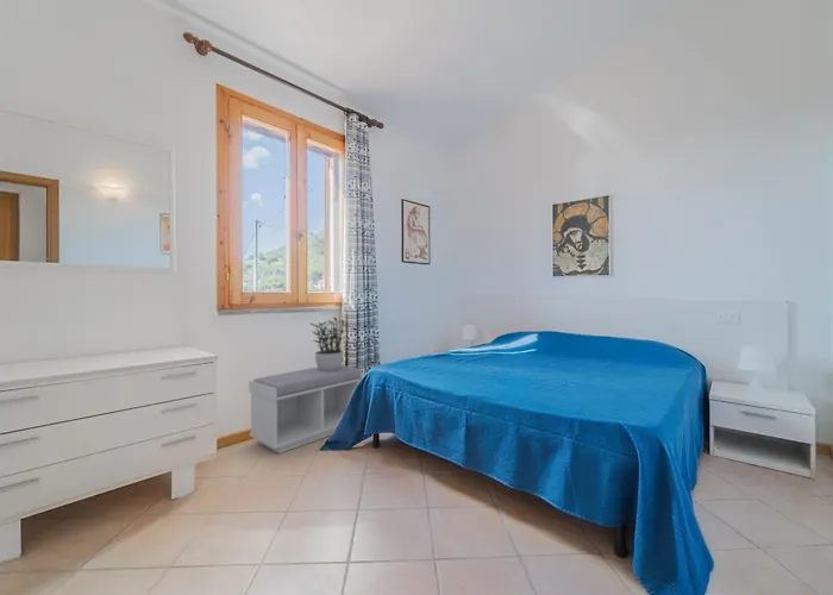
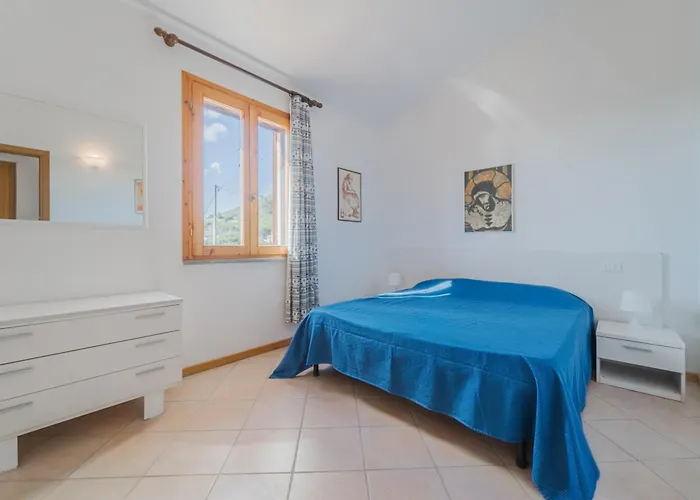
- potted plant (330, 343)
- bench (309, 402)
